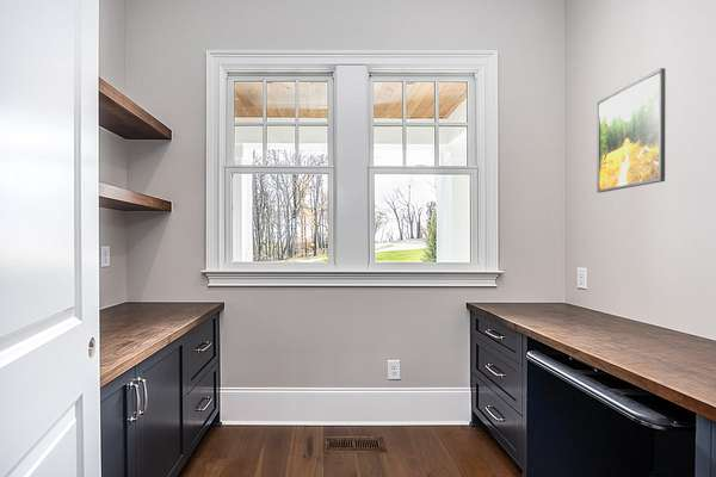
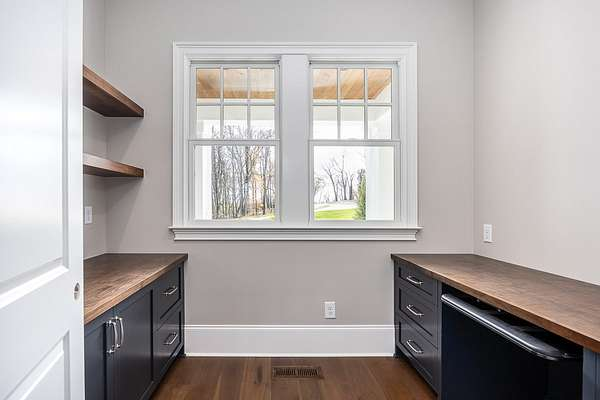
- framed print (626, 137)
